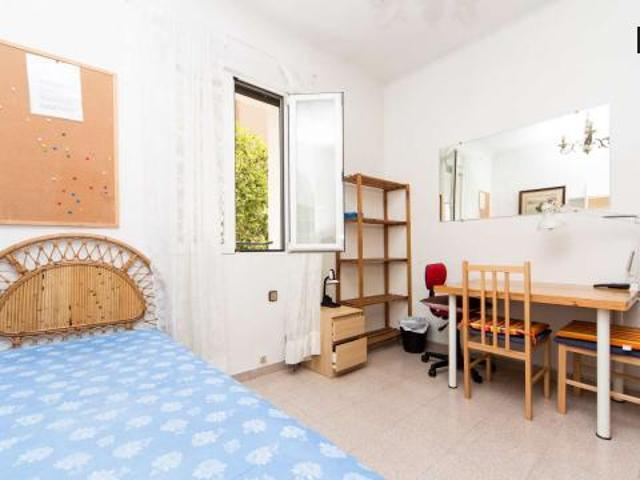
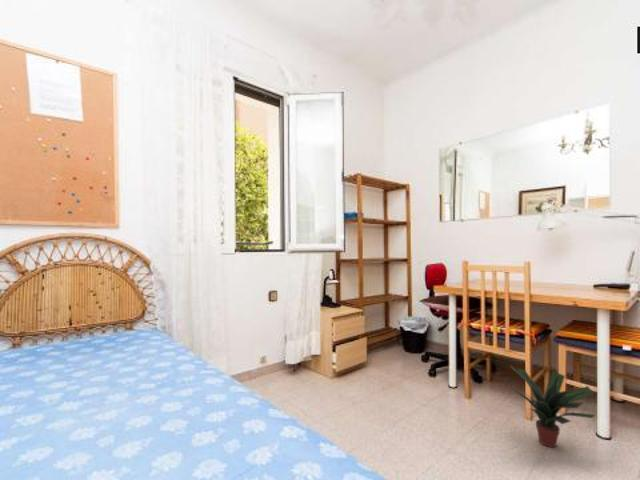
+ potted plant (548, 406)
